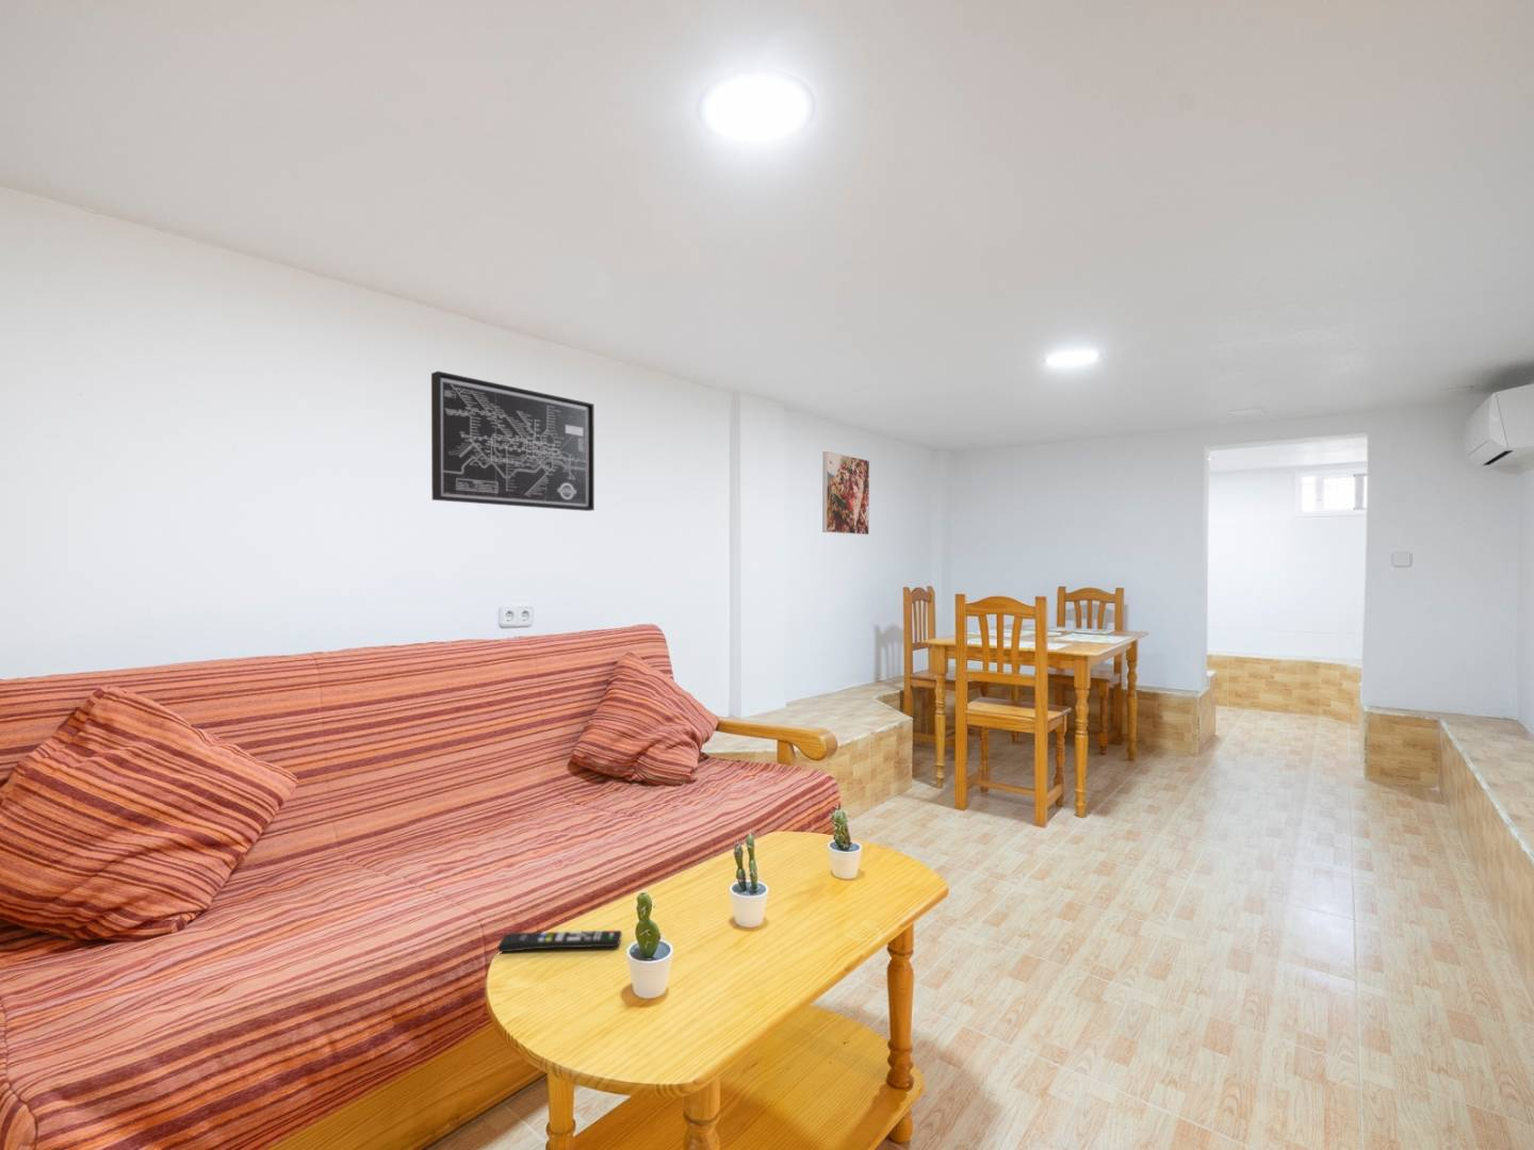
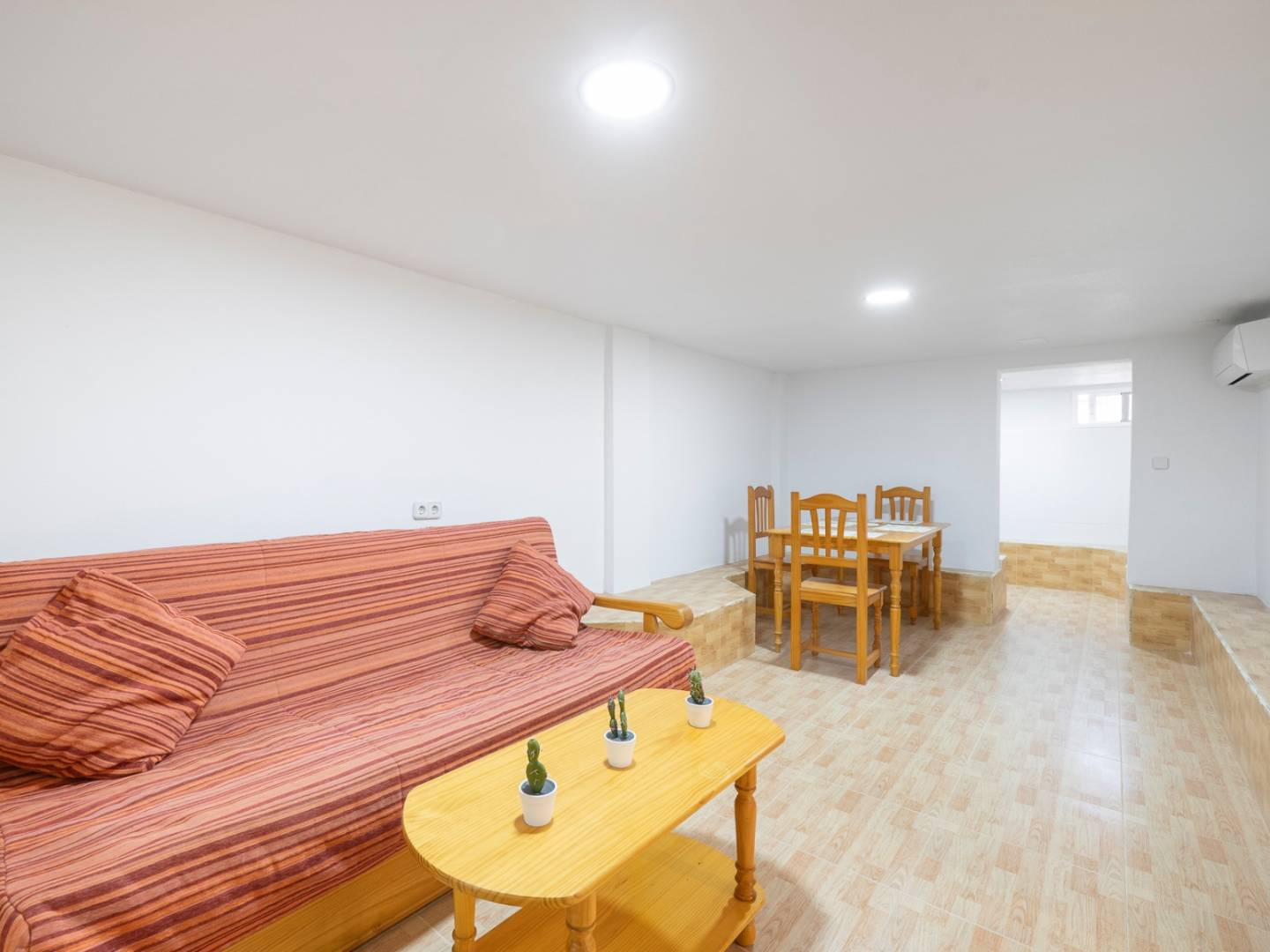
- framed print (846, 494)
- wall art (519, 447)
- remote control (560, 940)
